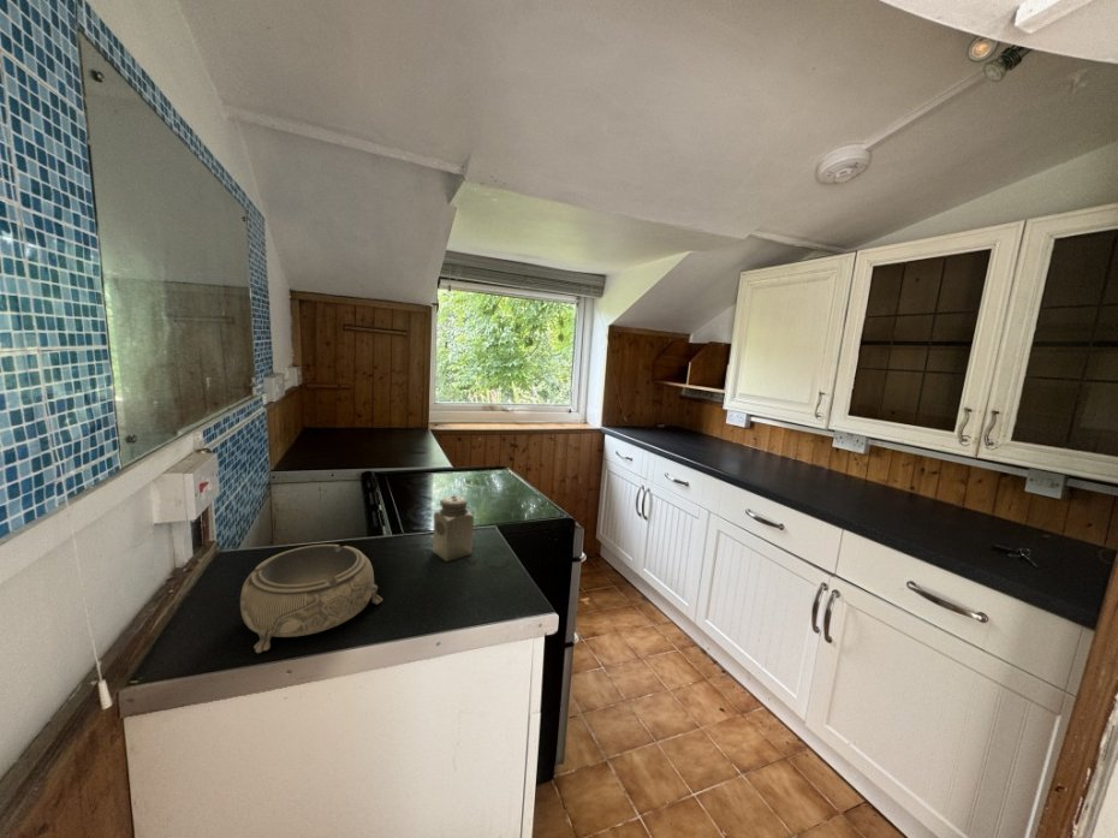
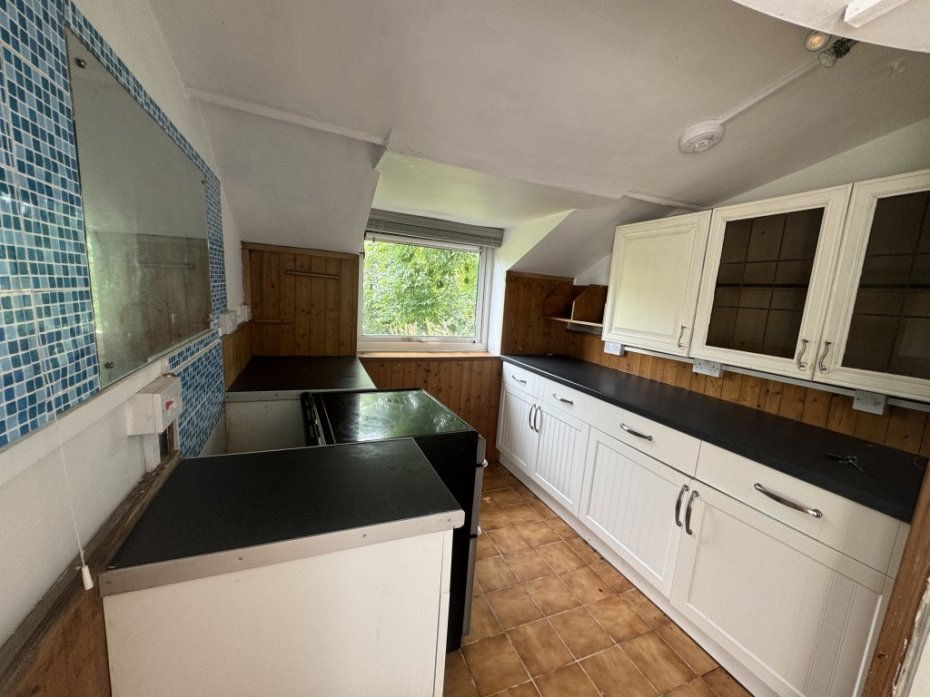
- salt shaker (453, 525)
- decorative bowl (316, 587)
